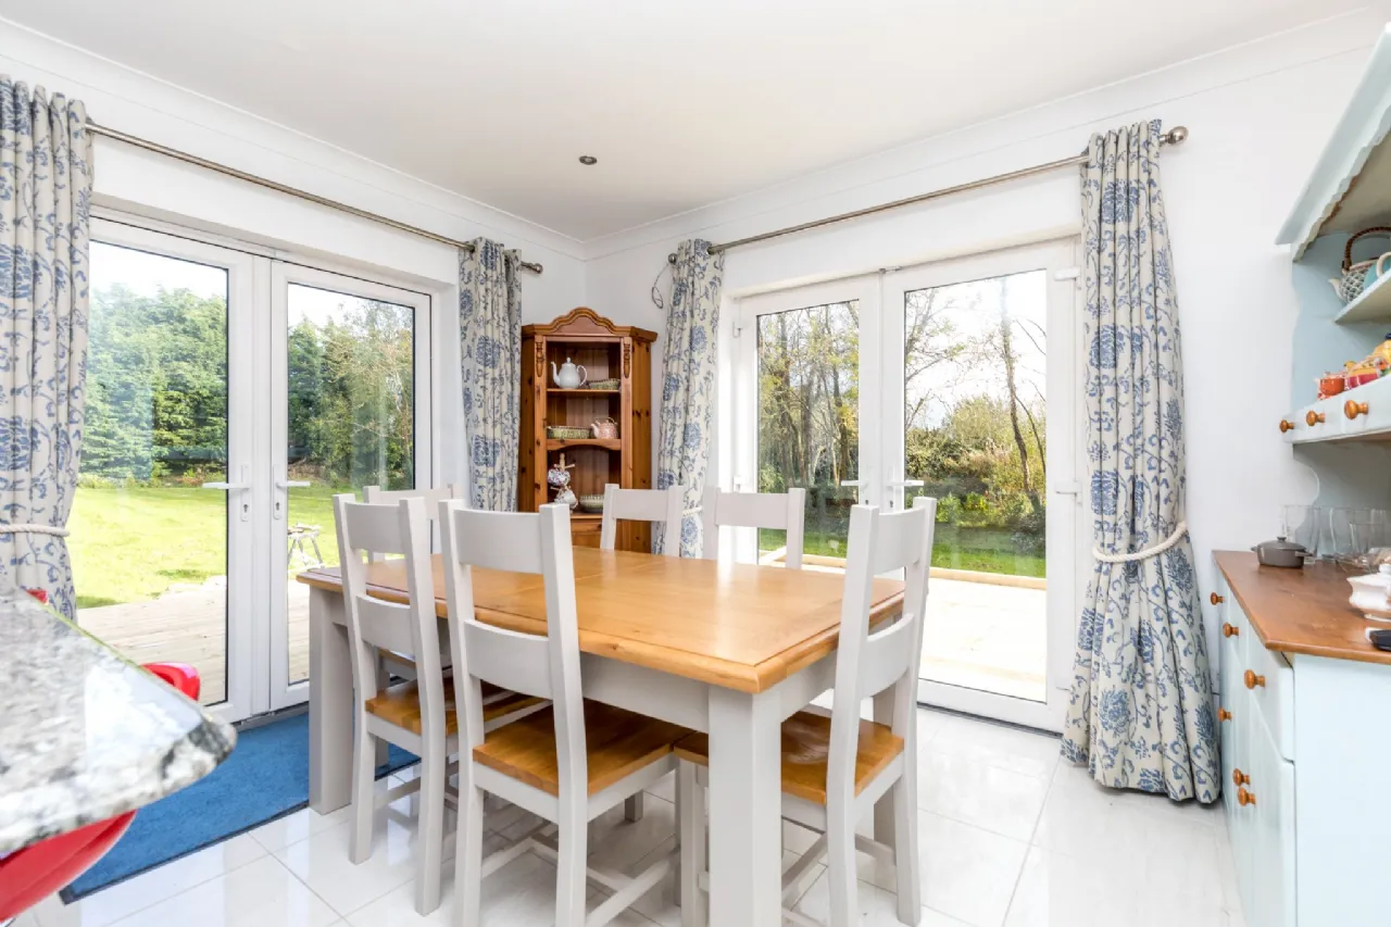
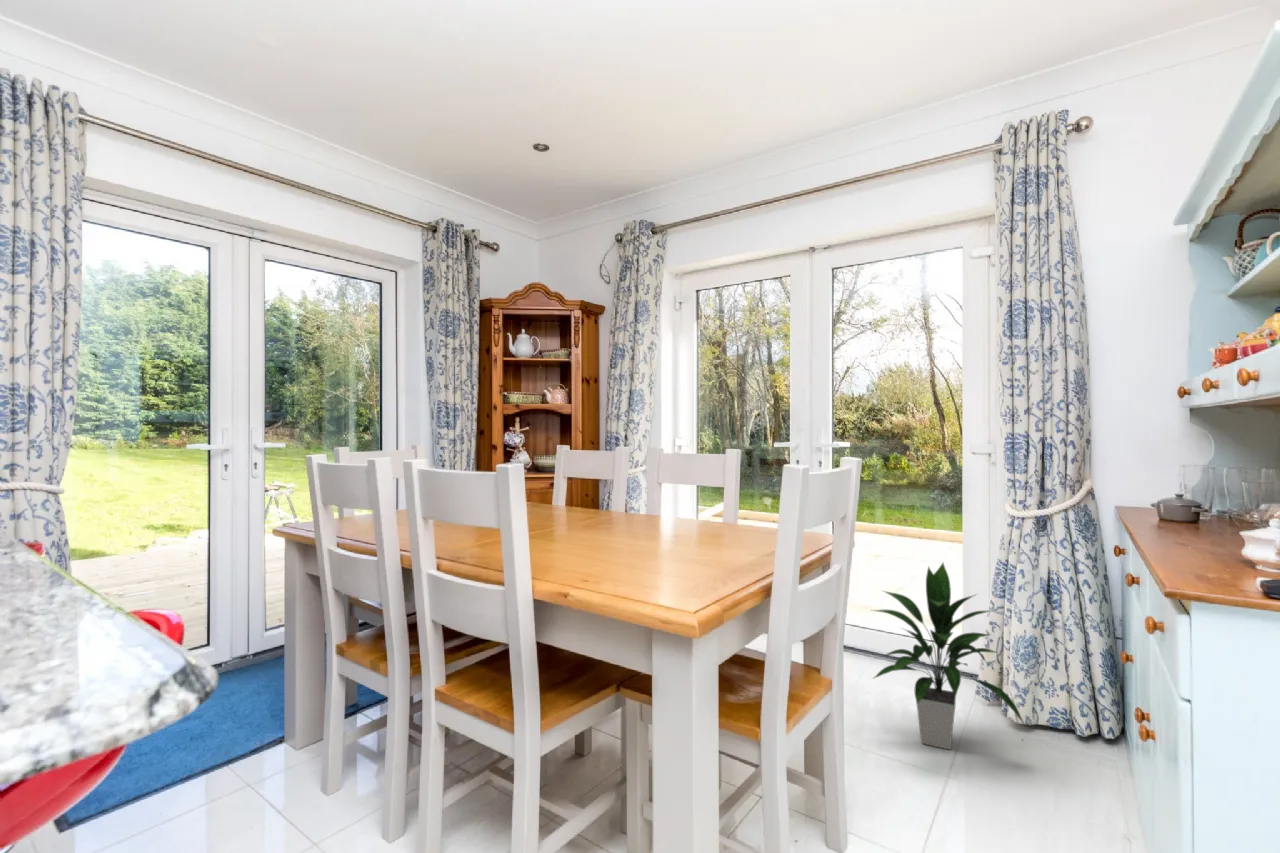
+ indoor plant (941, 656)
